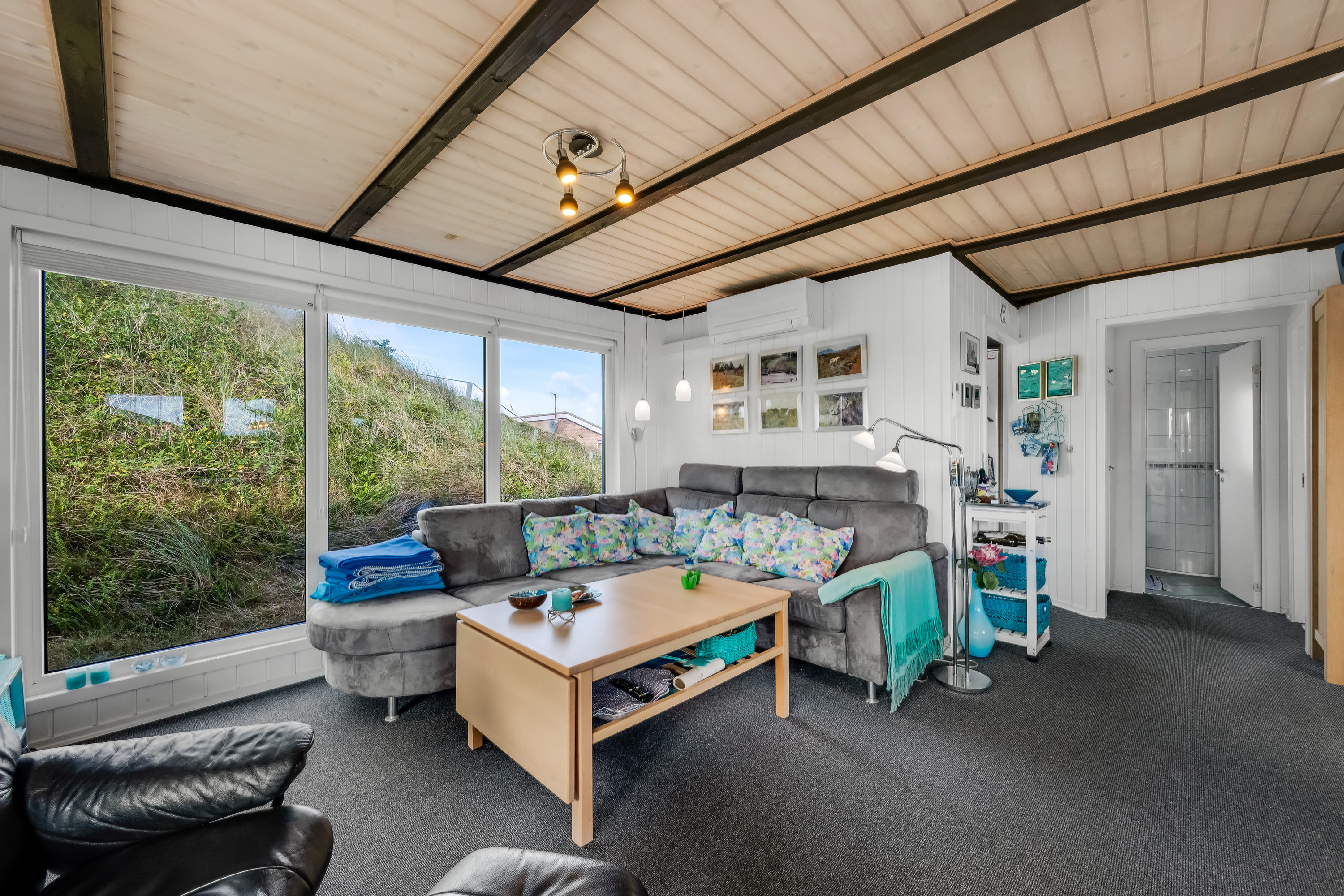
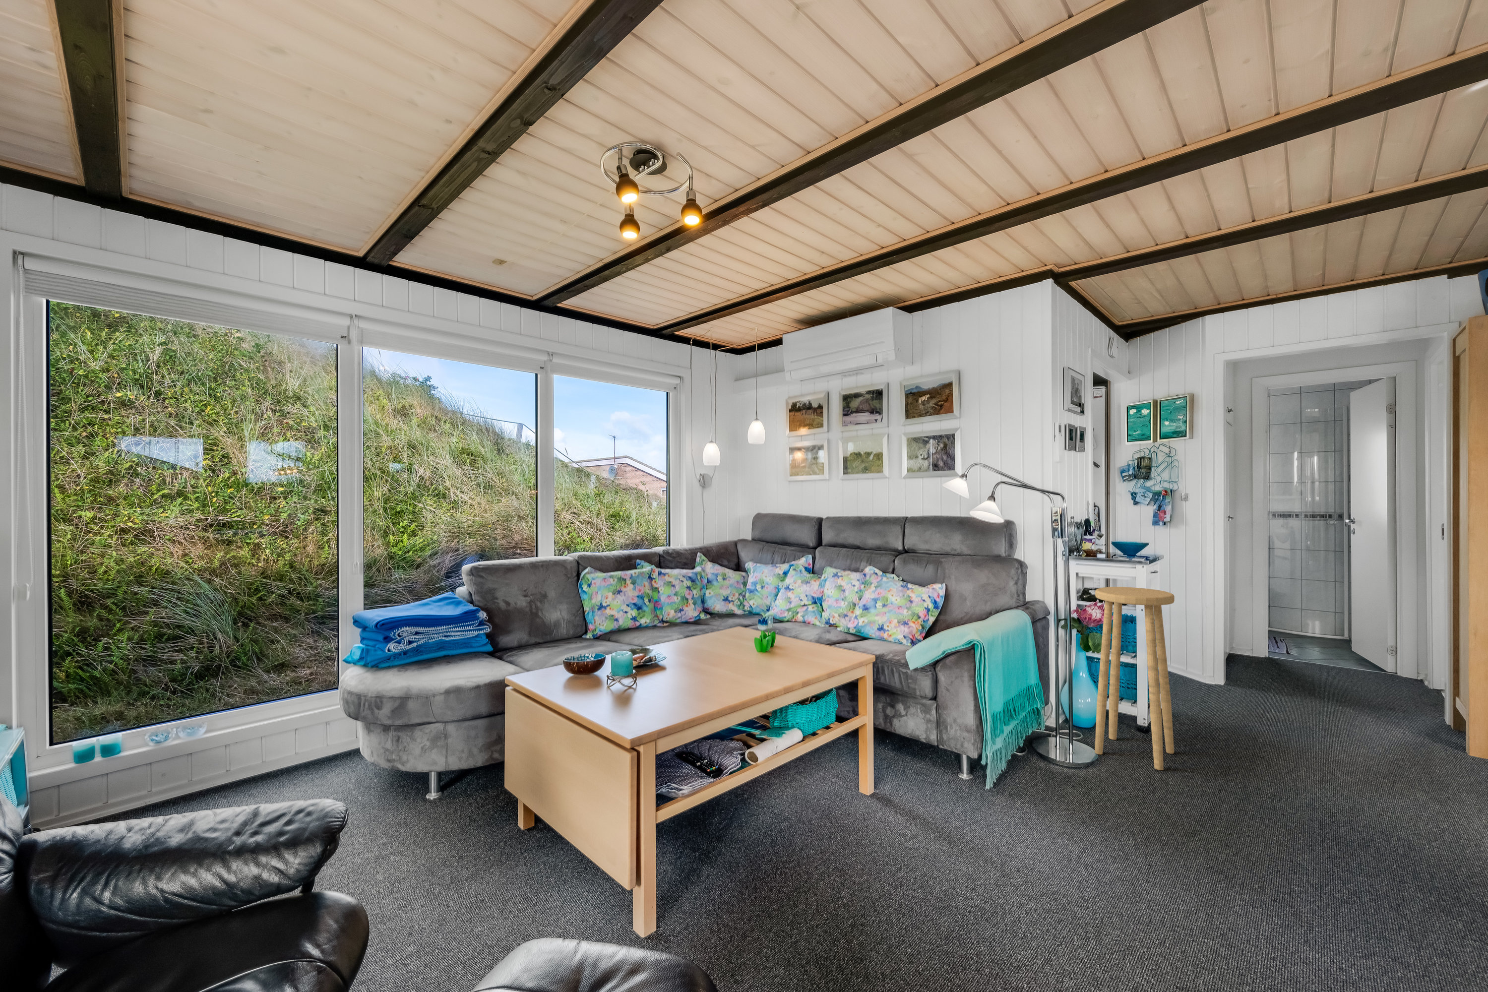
+ stool (1148, 672)
